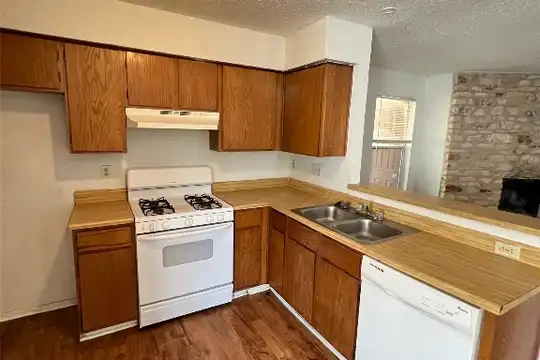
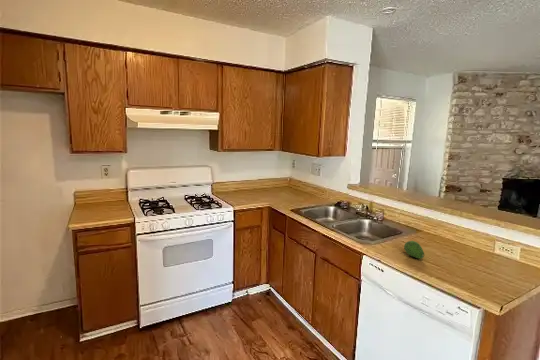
+ fruit (414, 249)
